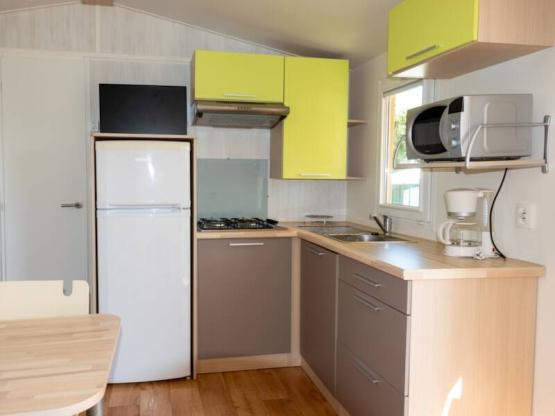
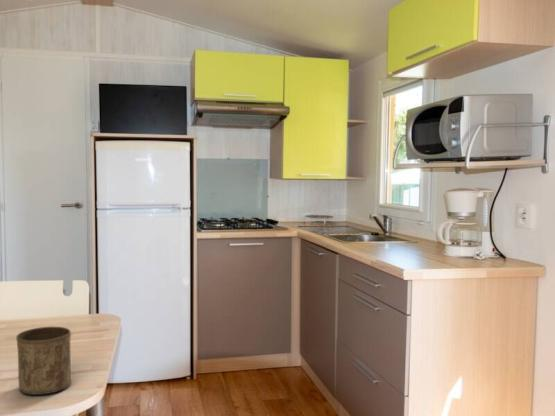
+ cup (44, 360)
